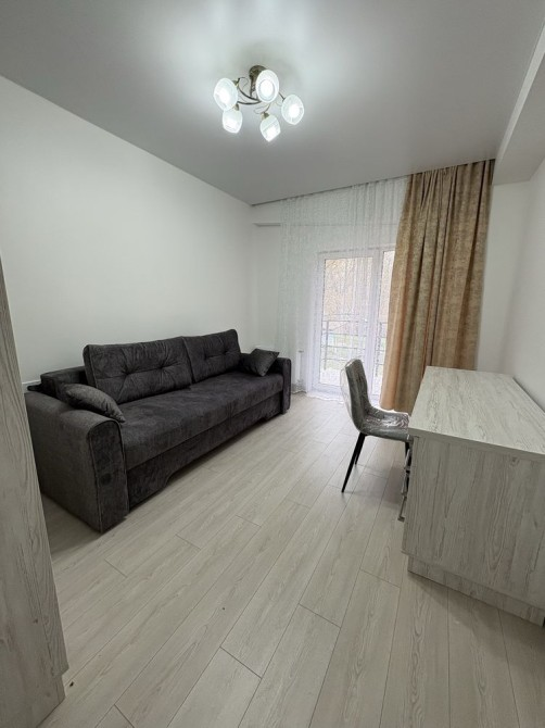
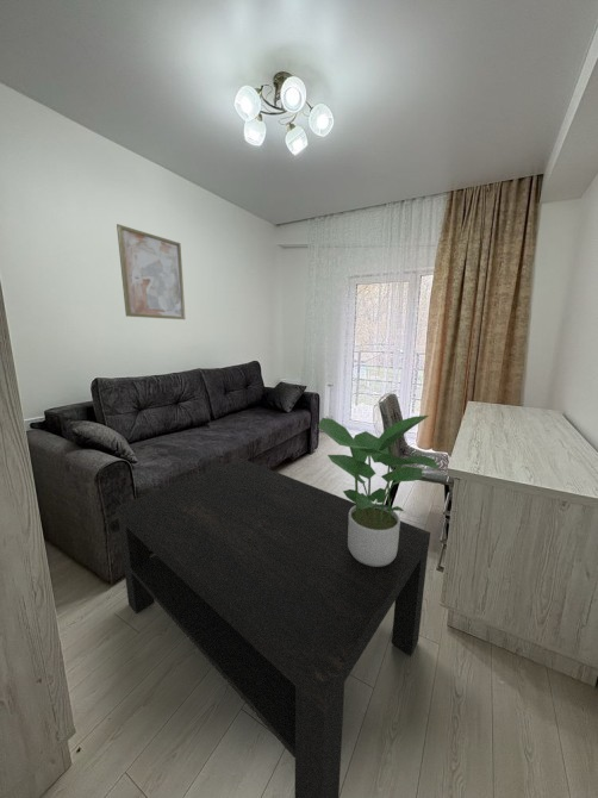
+ coffee table (263, 572)
+ potted plant (368, 481)
+ wall art (155, 276)
